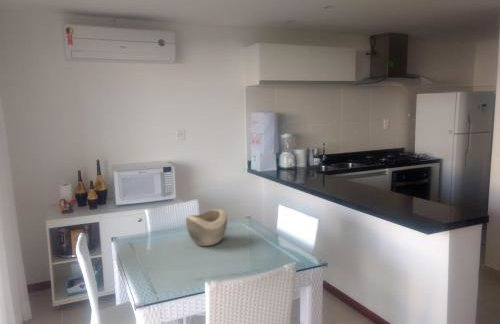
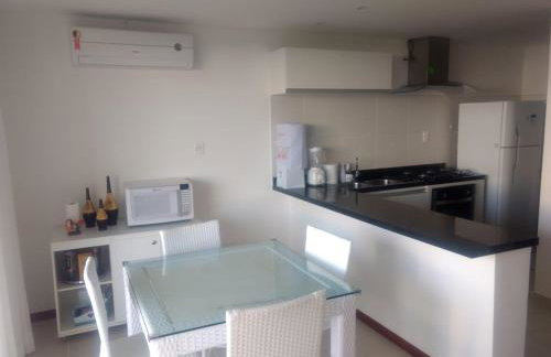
- decorative bowl (206, 227)
